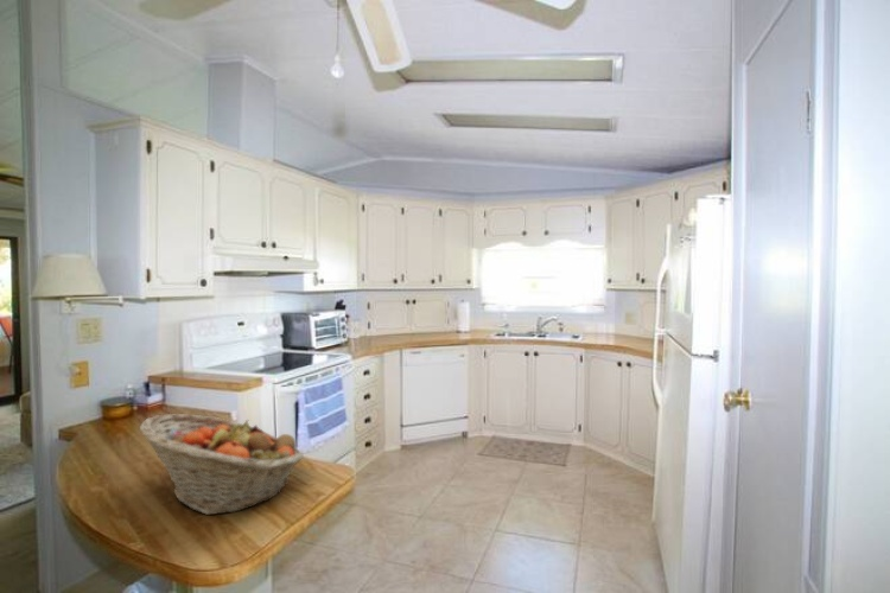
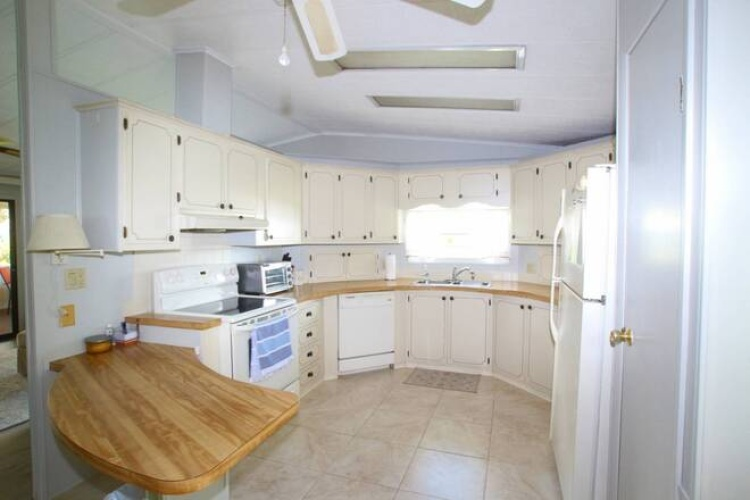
- fruit basket (224, 451)
